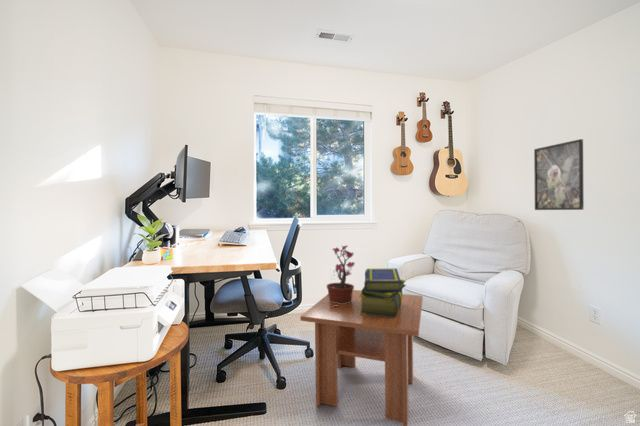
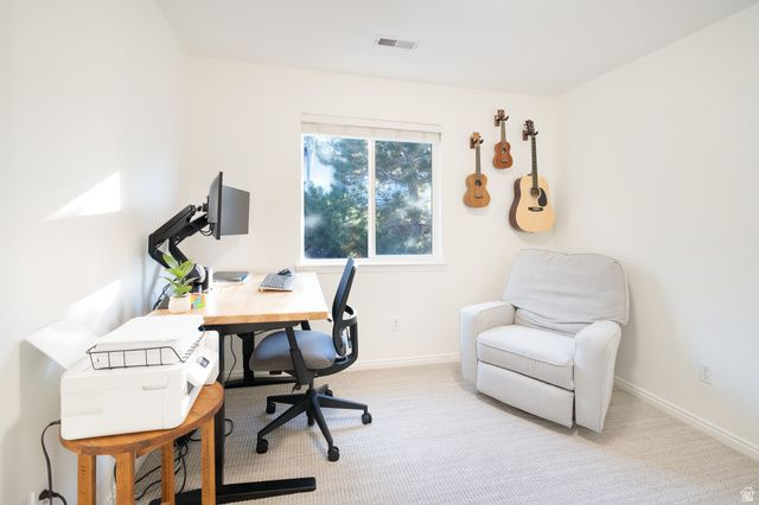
- coffee table (368, 347)
- potted plant (337, 271)
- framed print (557, 177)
- stack of books (383, 290)
